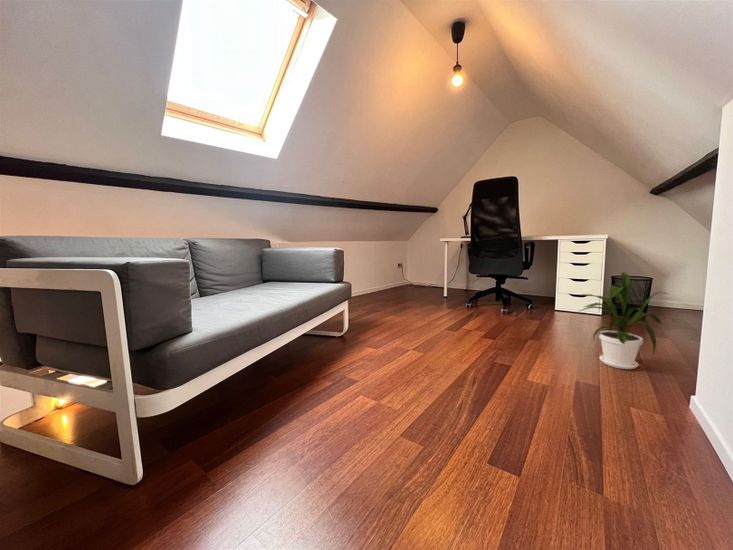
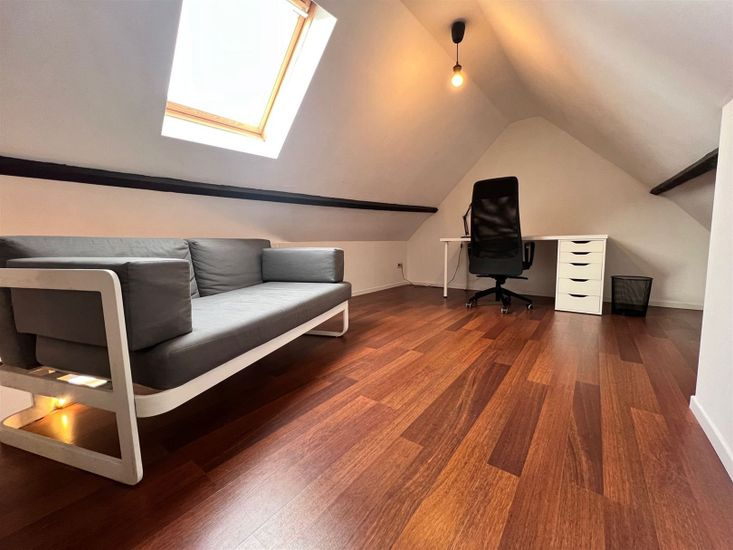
- house plant (619, 319)
